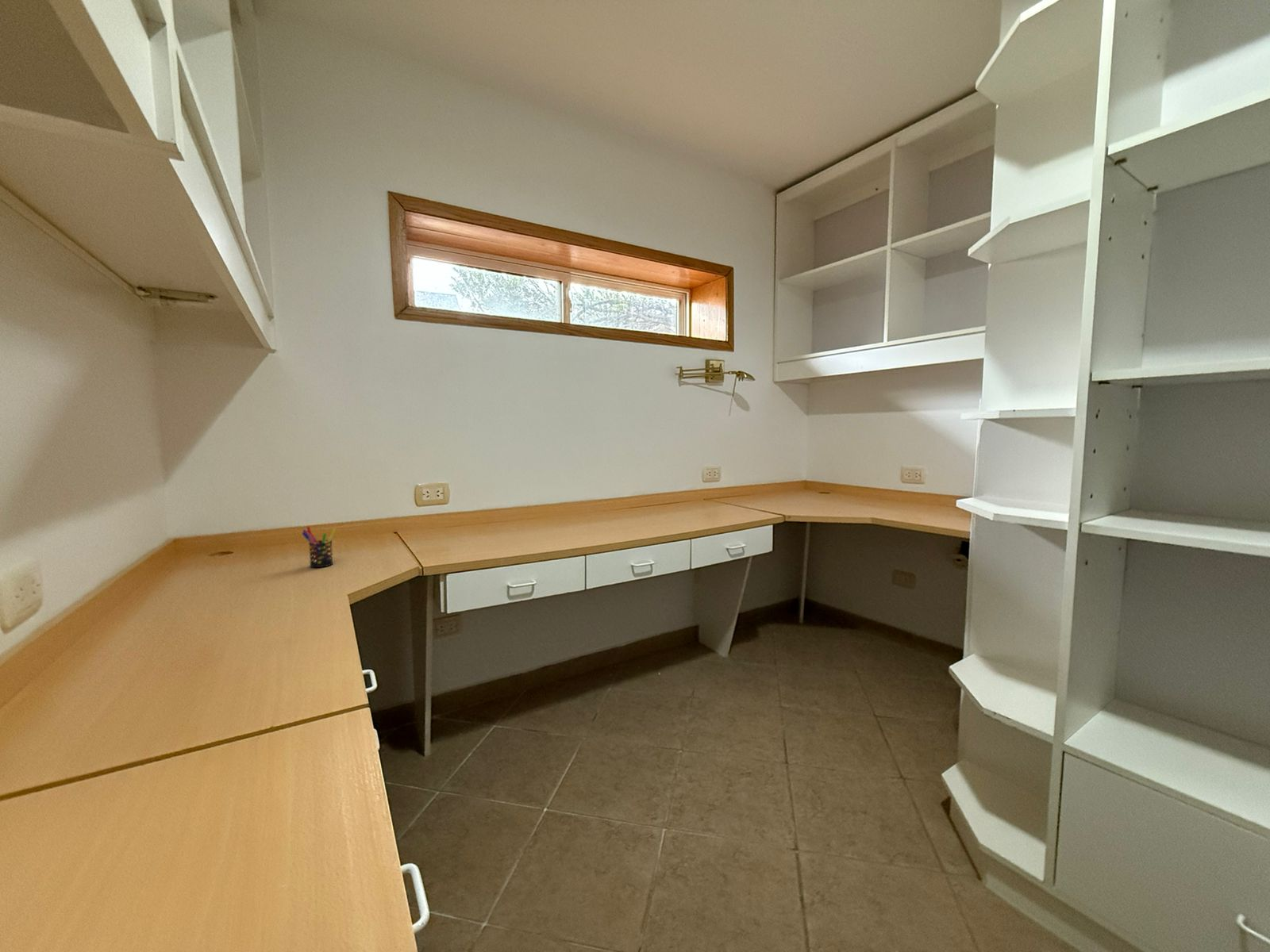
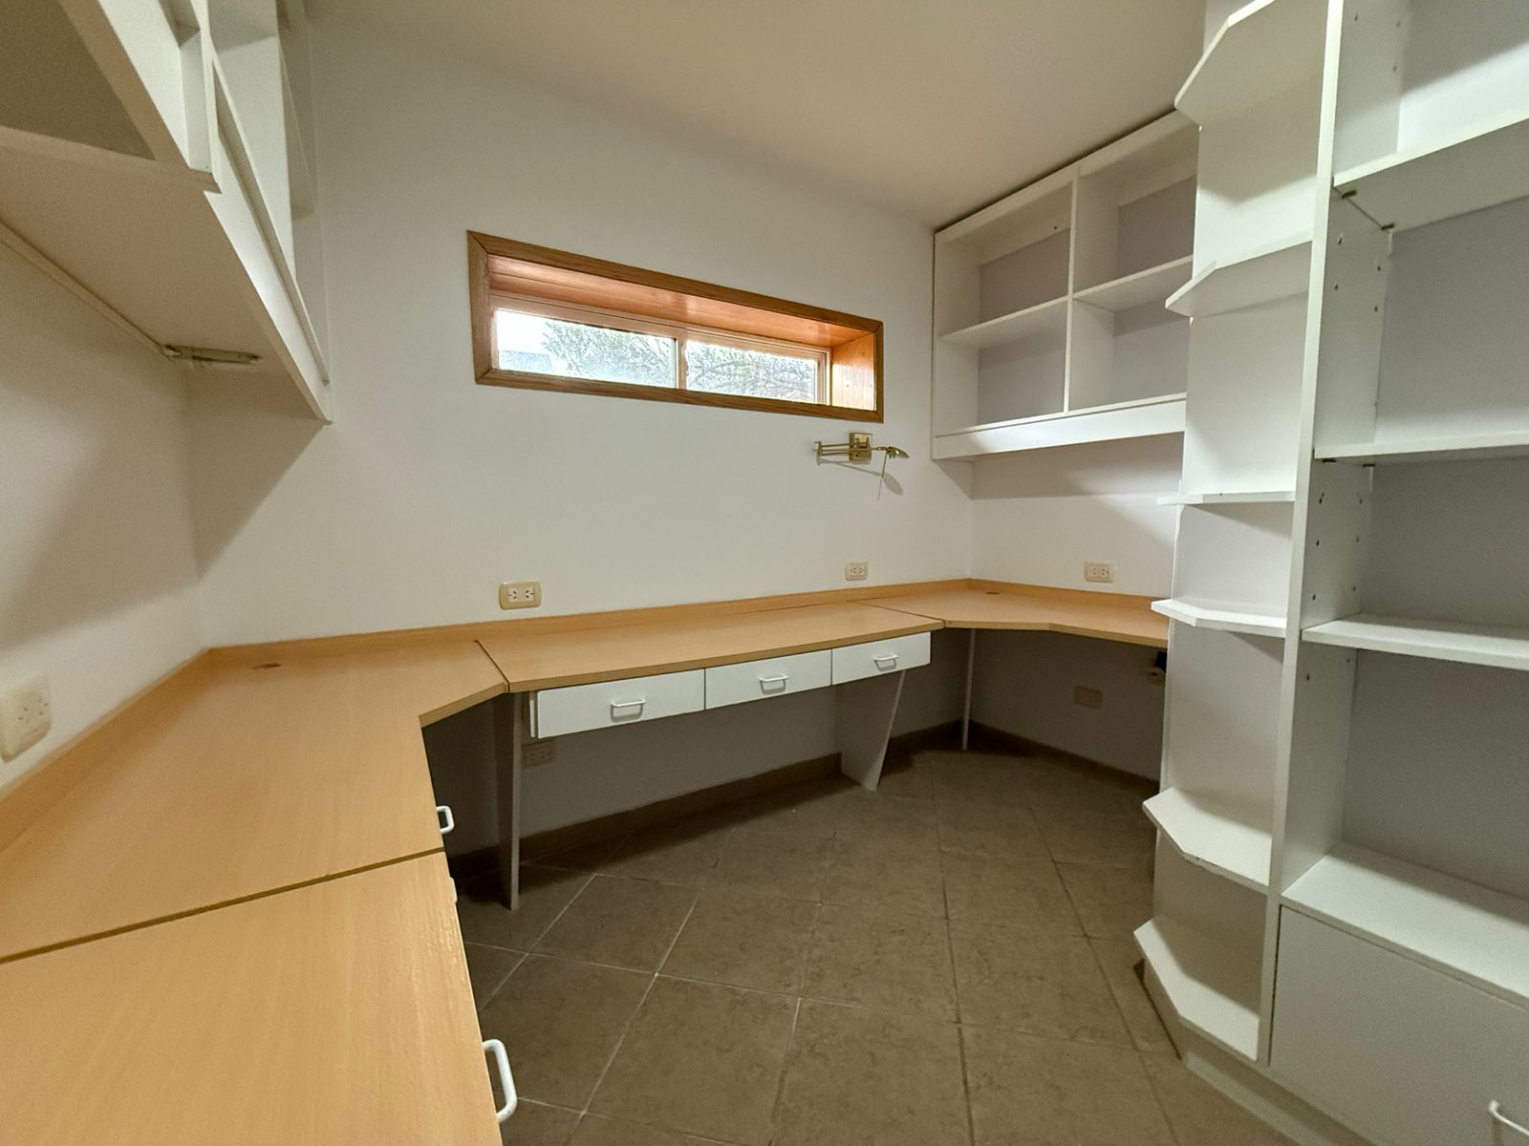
- pen holder (320, 545)
